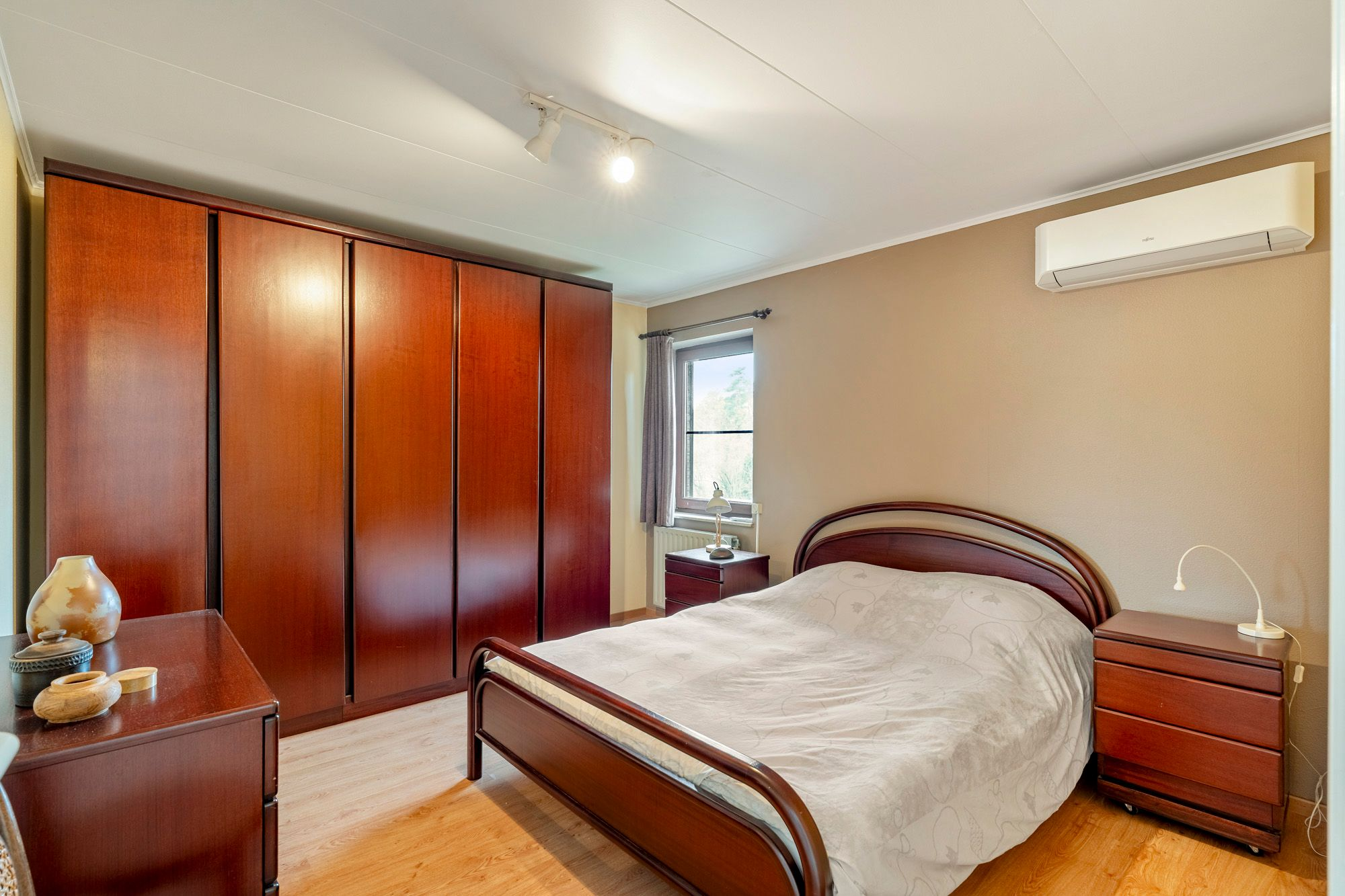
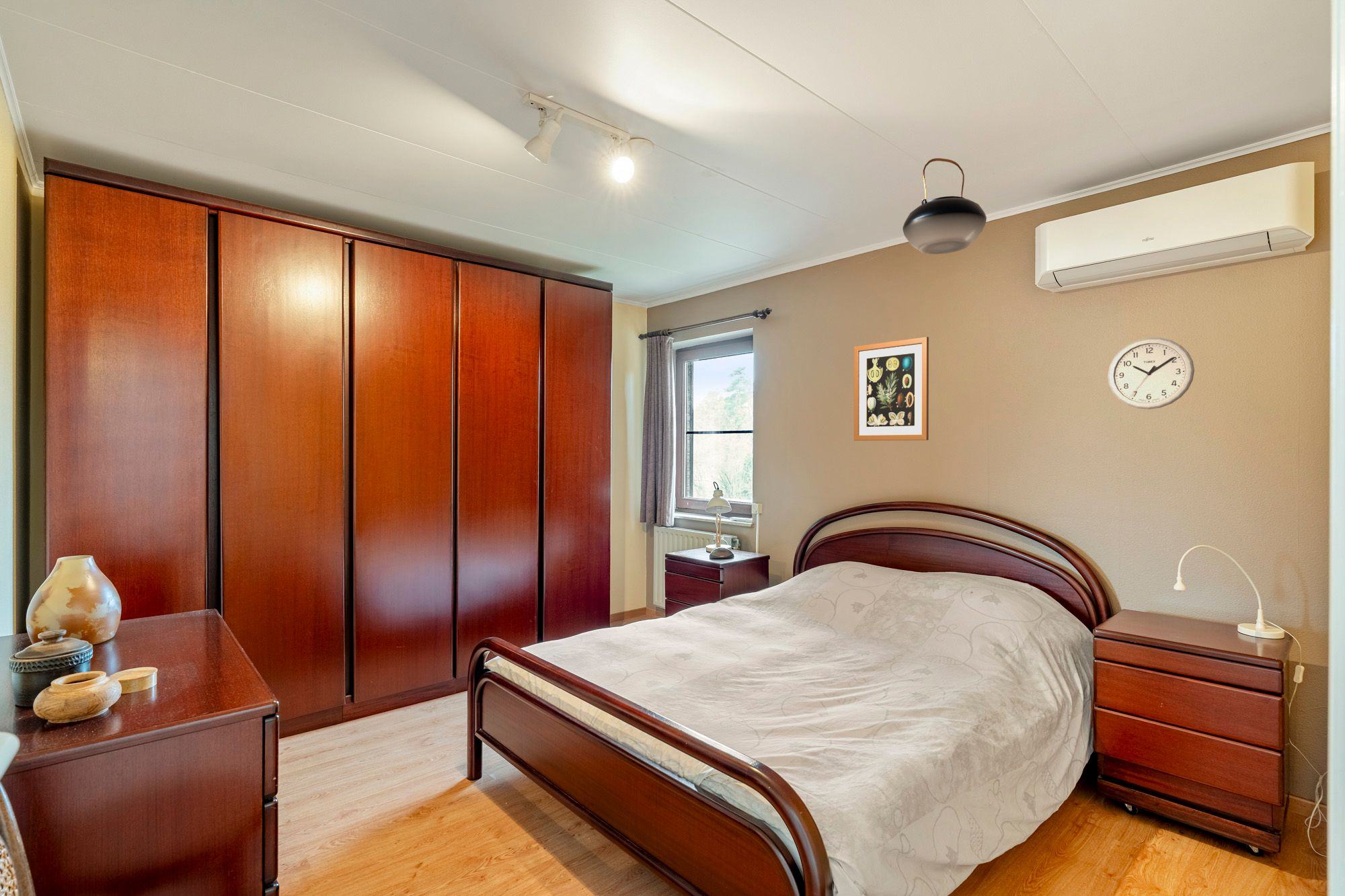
+ wall art (889, 391)
+ pendant light (944, 203)
+ wall clock (1149, 373)
